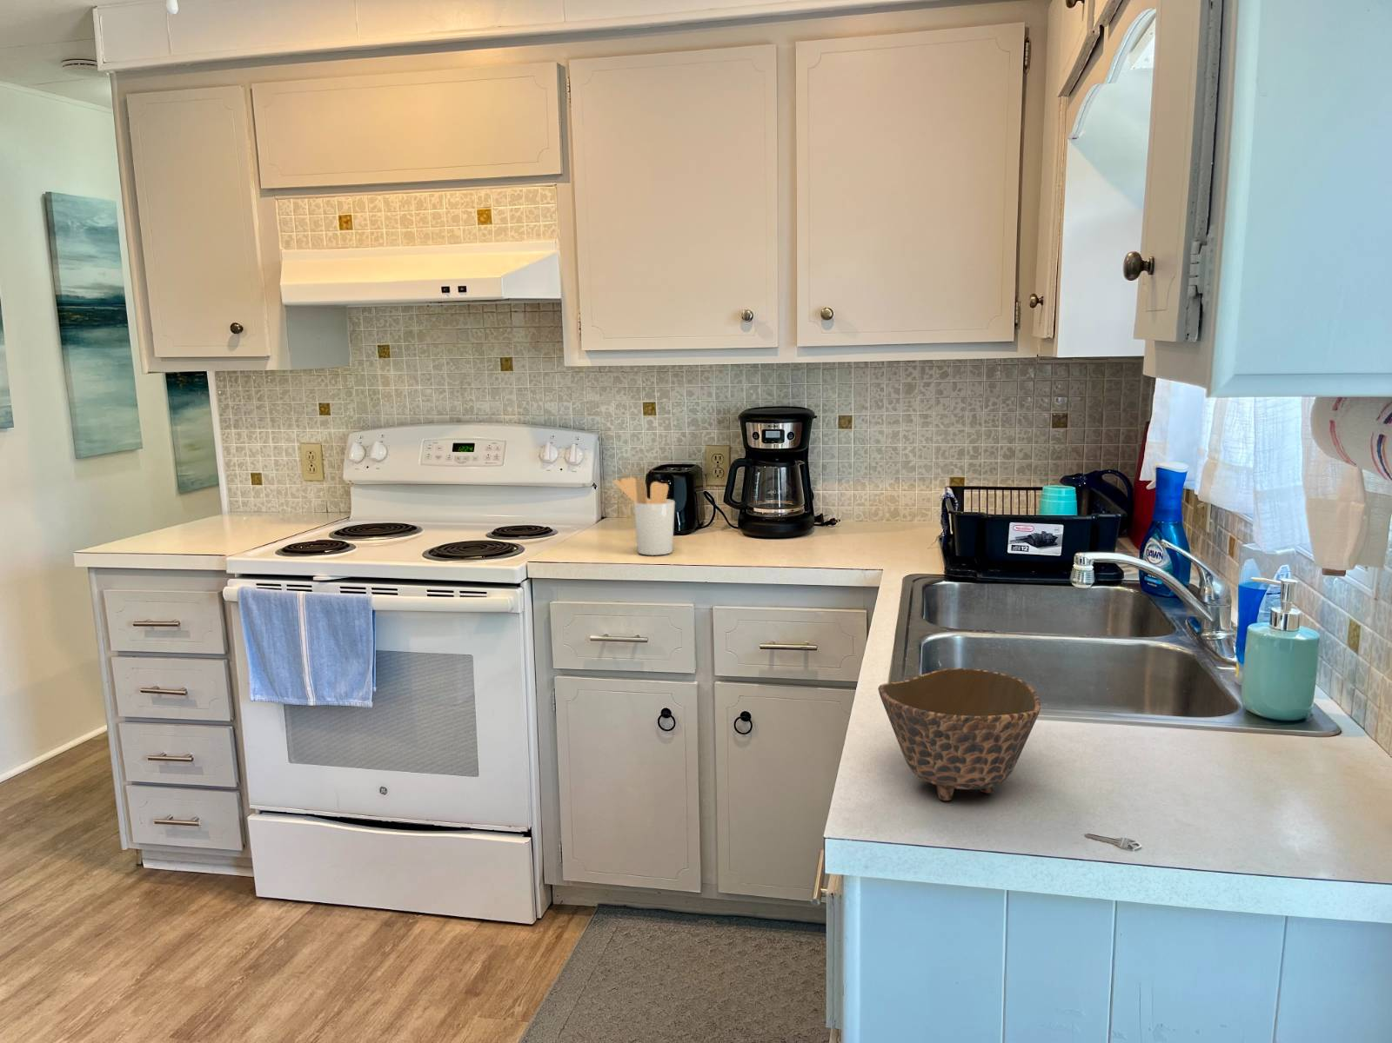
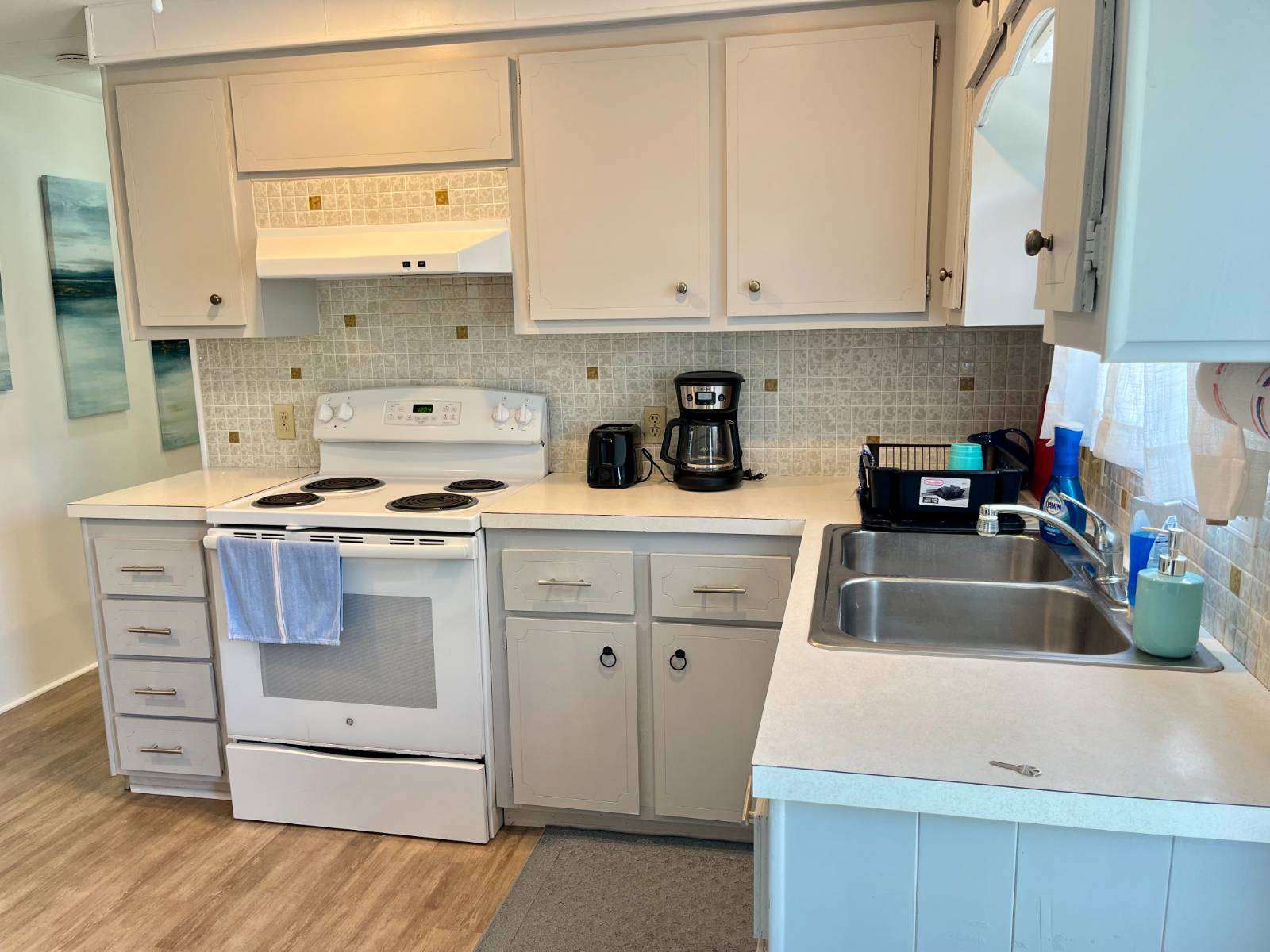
- utensil holder (644, 514)
- bowl (960, 740)
